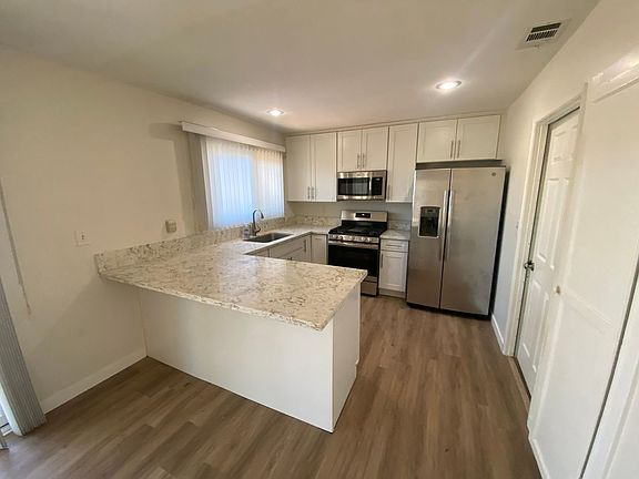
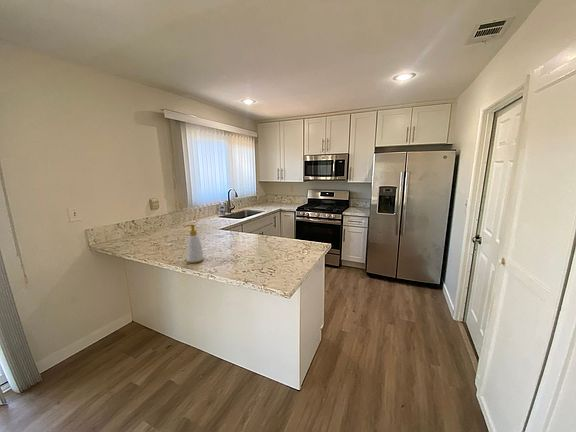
+ soap bottle (193, 242)
